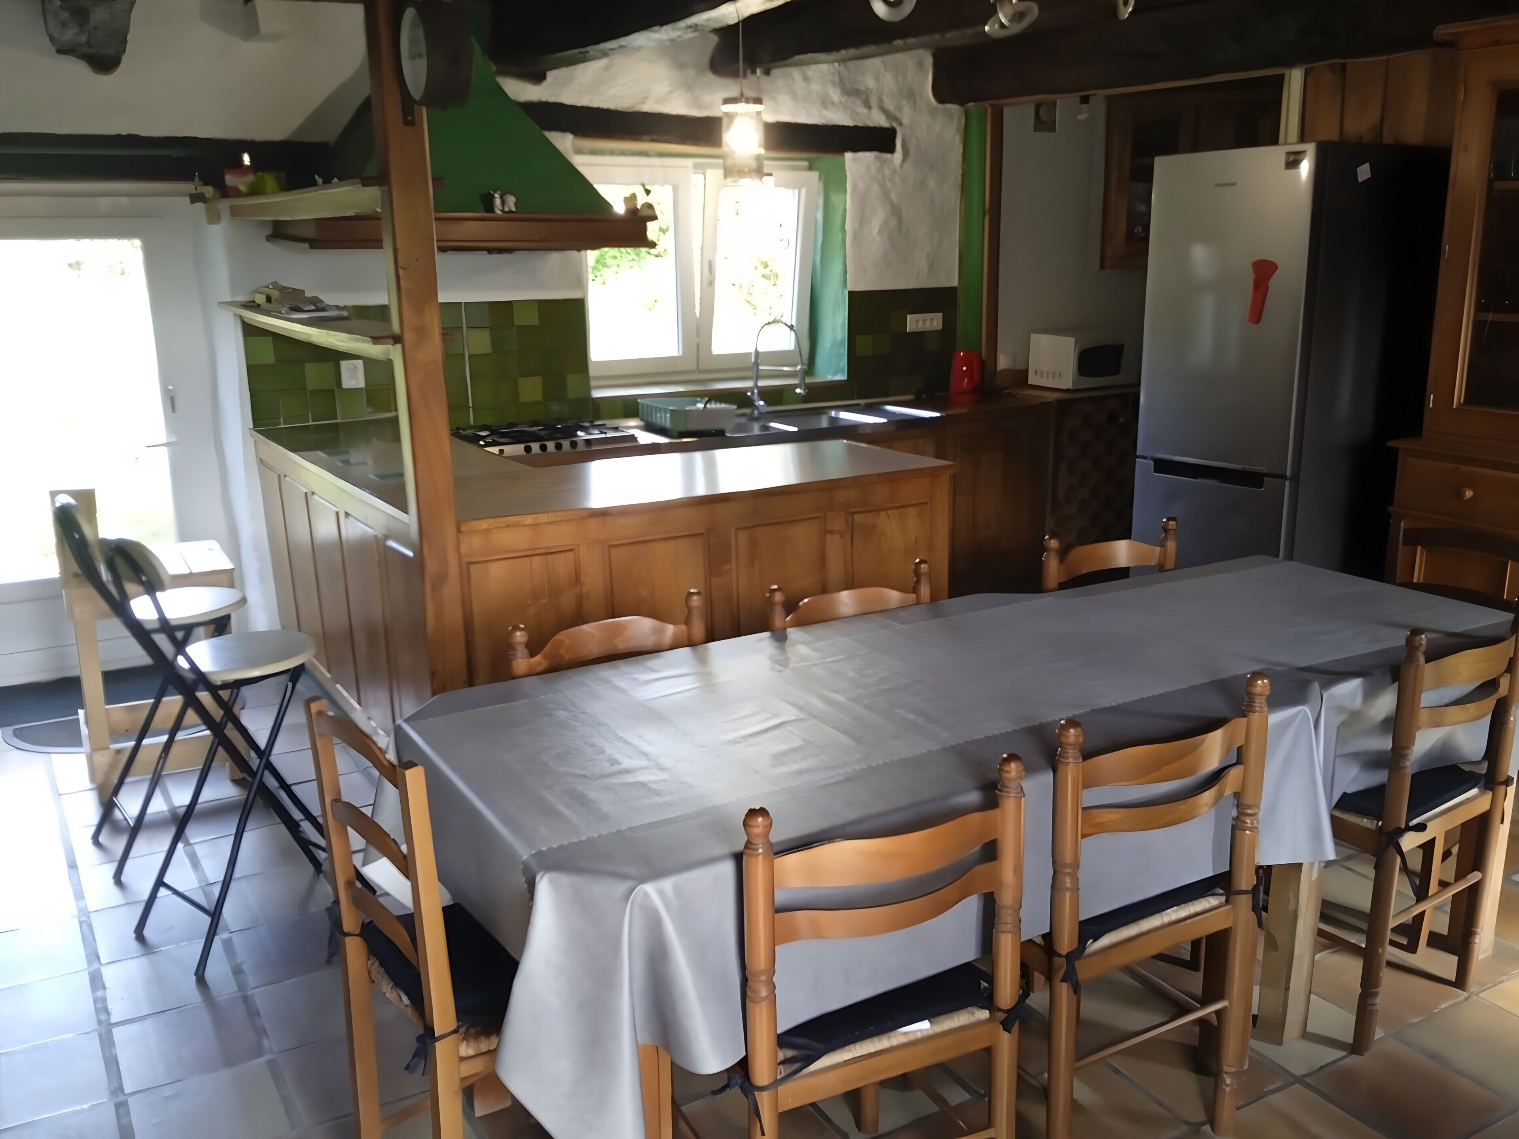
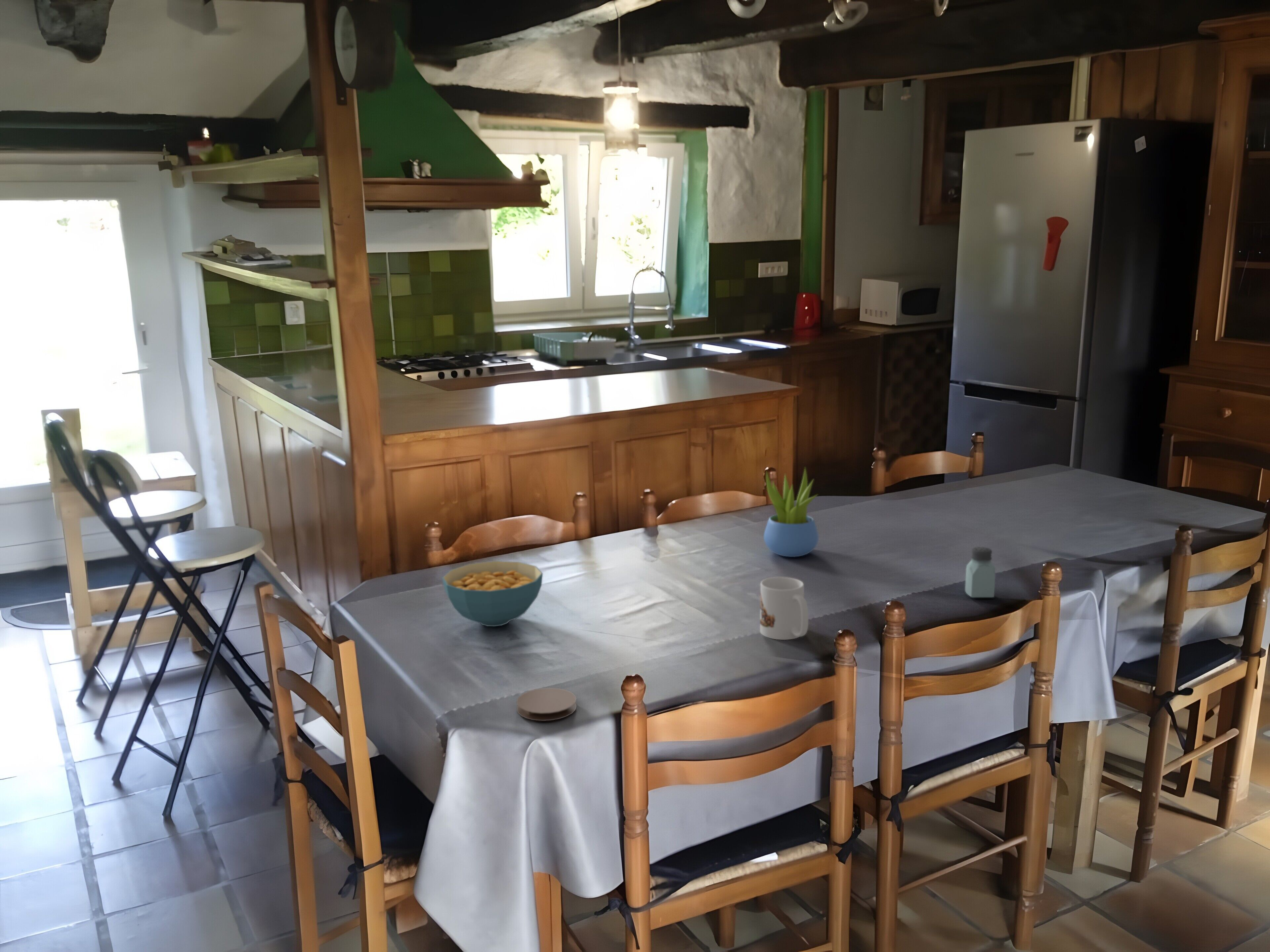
+ saltshaker (980, 572)
+ coaster (546, 704)
+ succulent plant (792, 512)
+ mug (787, 611)
+ cereal bowl (493, 598)
